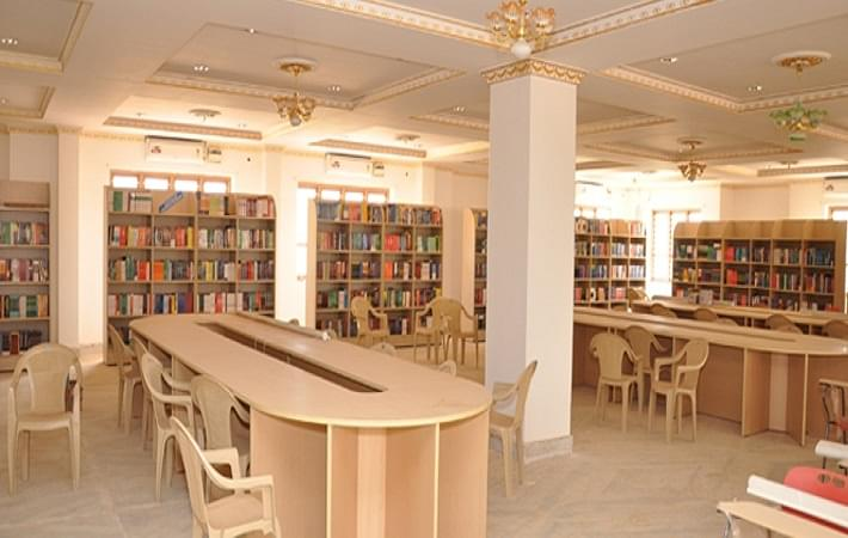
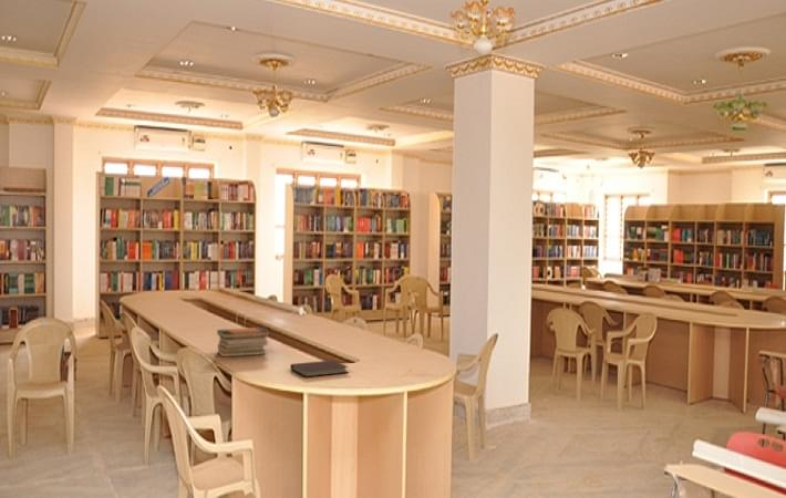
+ book stack (242, 341)
+ notebook (319, 367)
